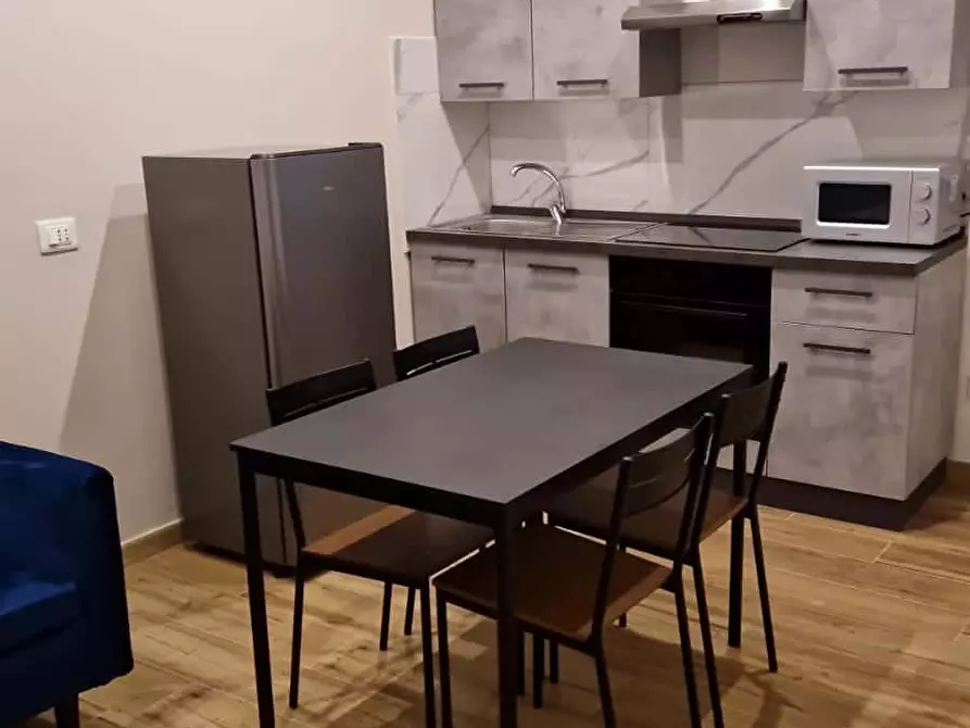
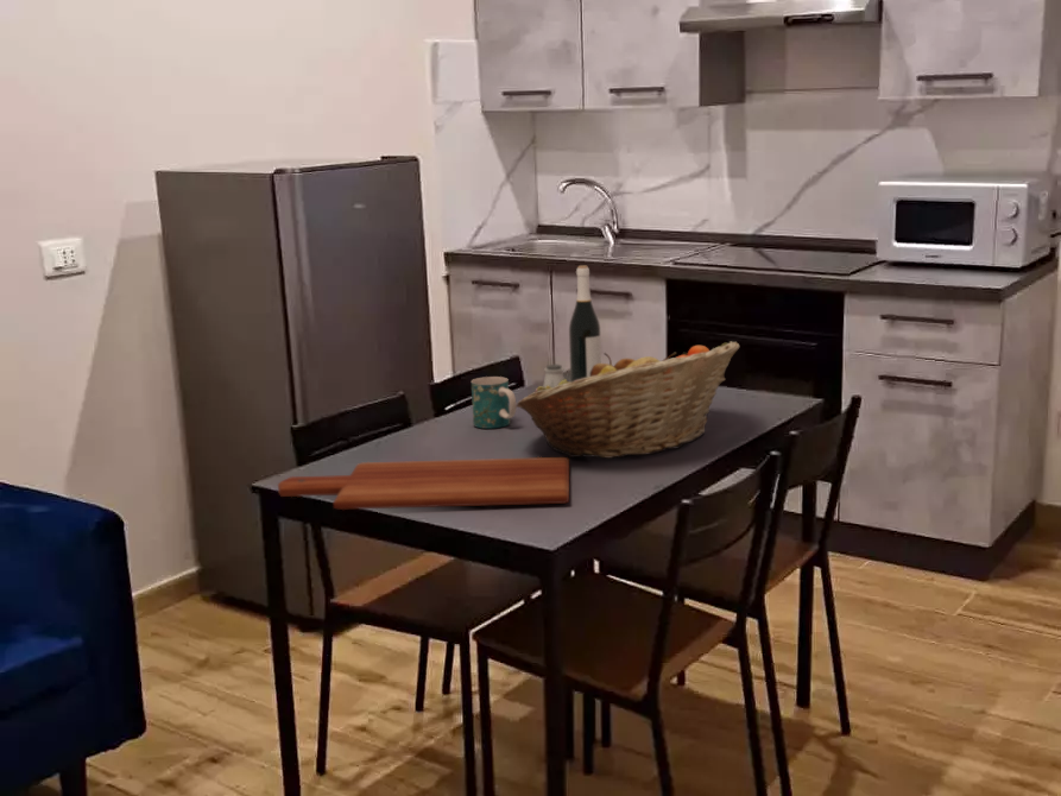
+ wine bottle (585, 327)
+ saltshaker (554, 386)
+ fruit basket (631, 392)
+ mug (495, 403)
+ cutting board (449, 482)
